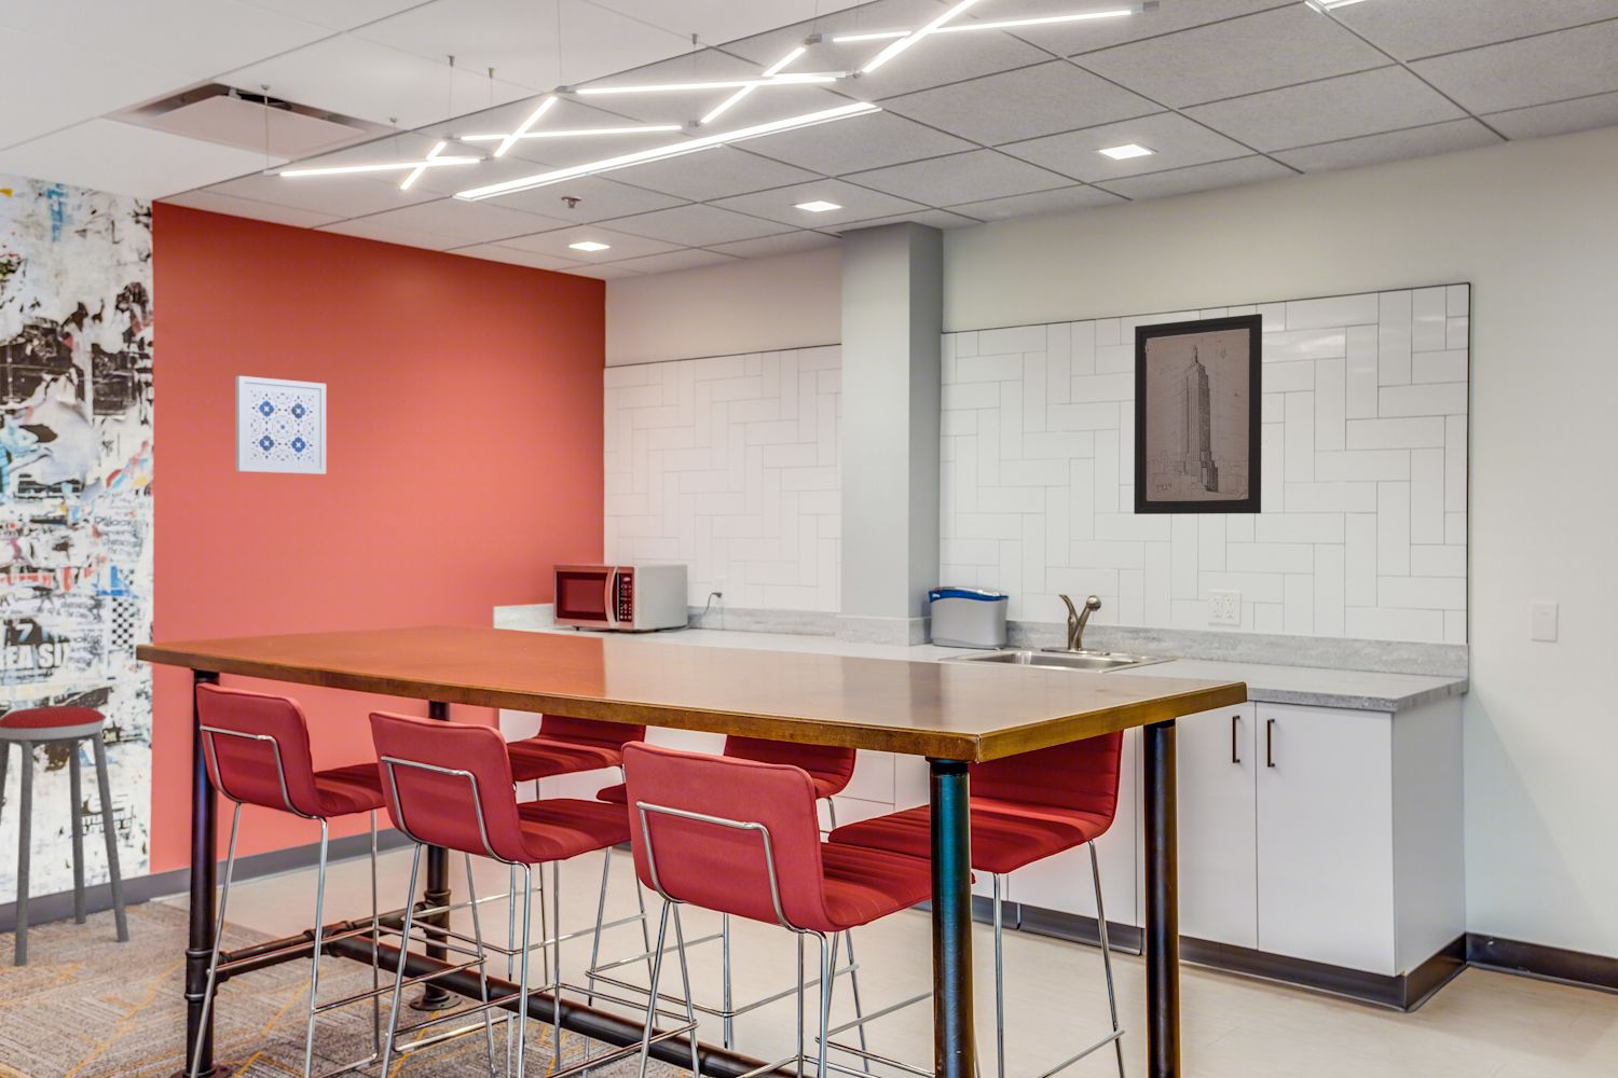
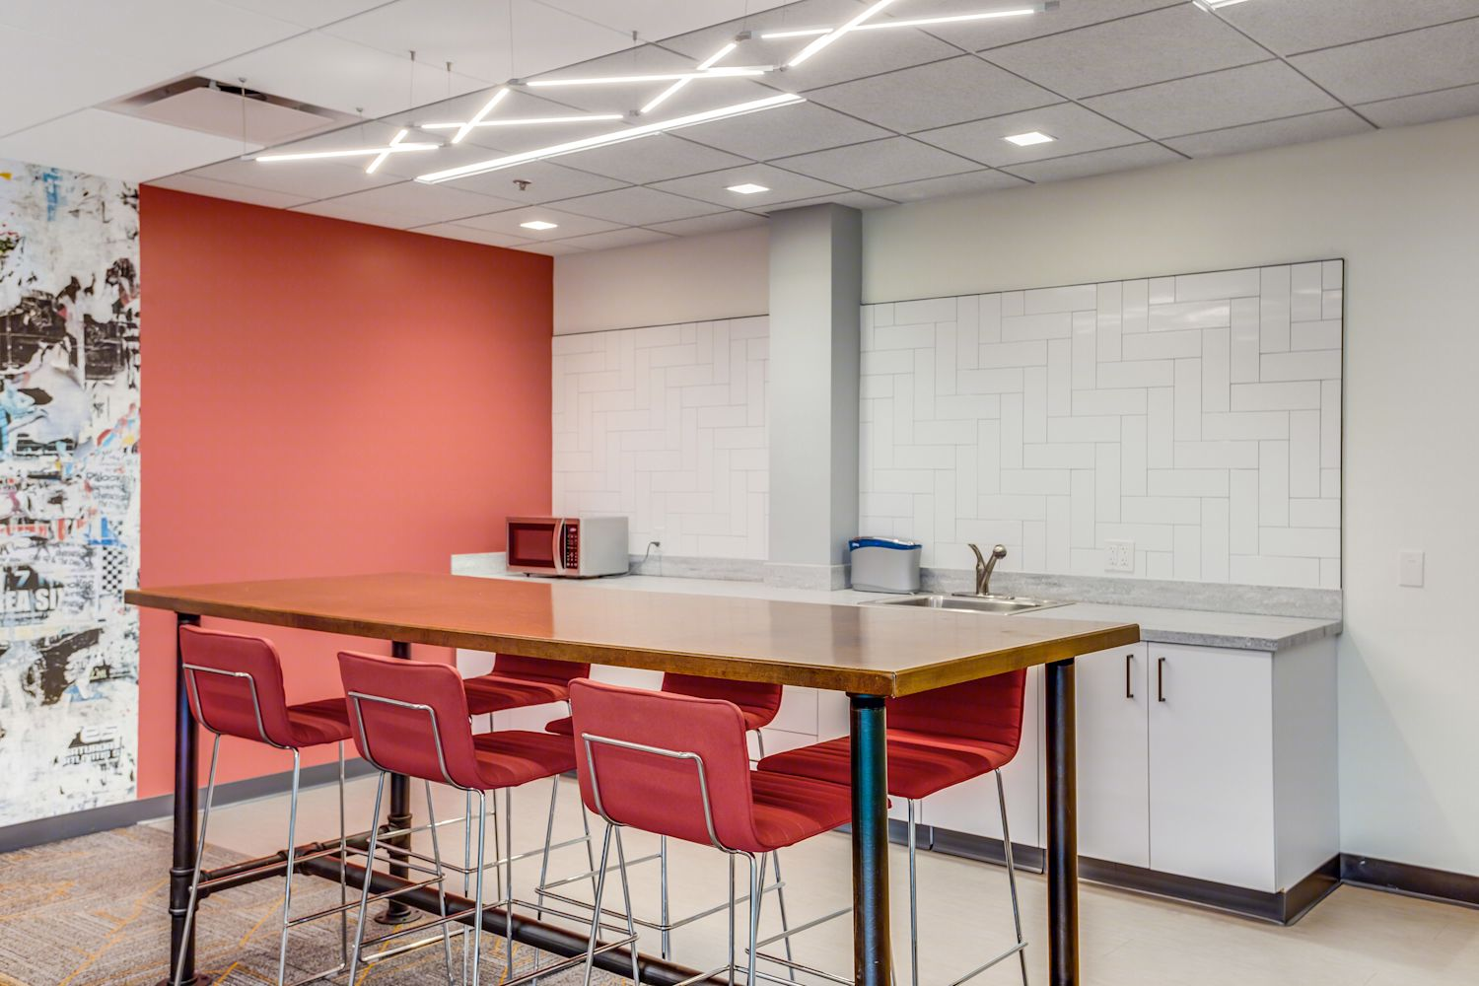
- wall art (282, 426)
- wall art (1195, 416)
- music stool (71, 825)
